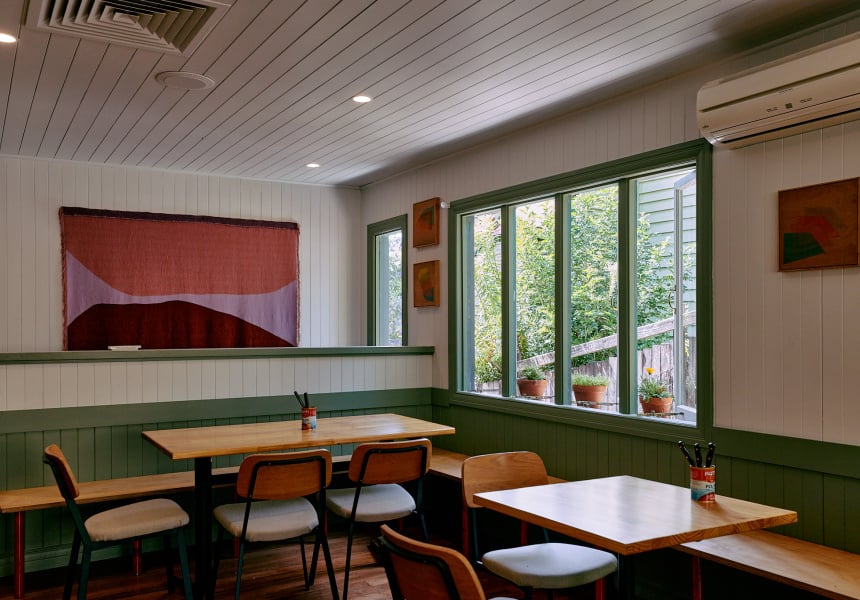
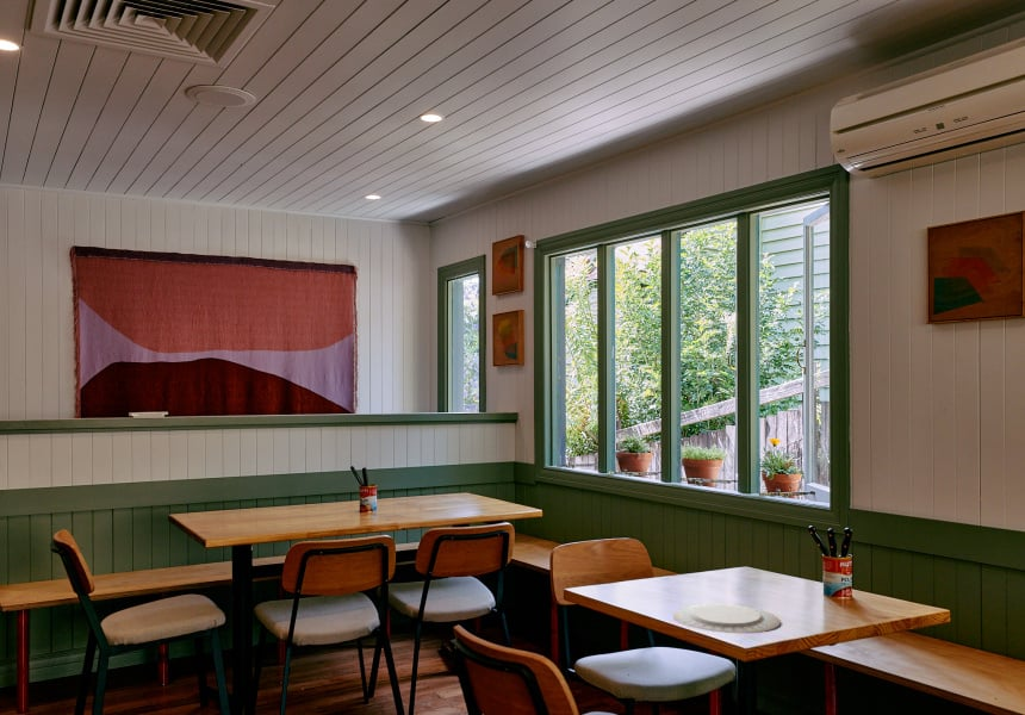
+ chinaware (726, 616)
